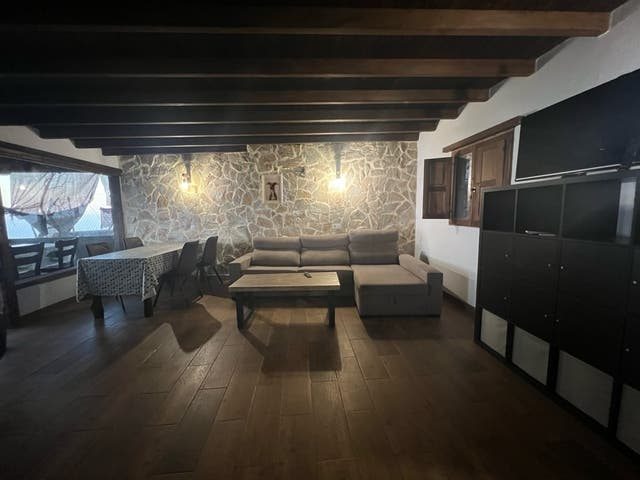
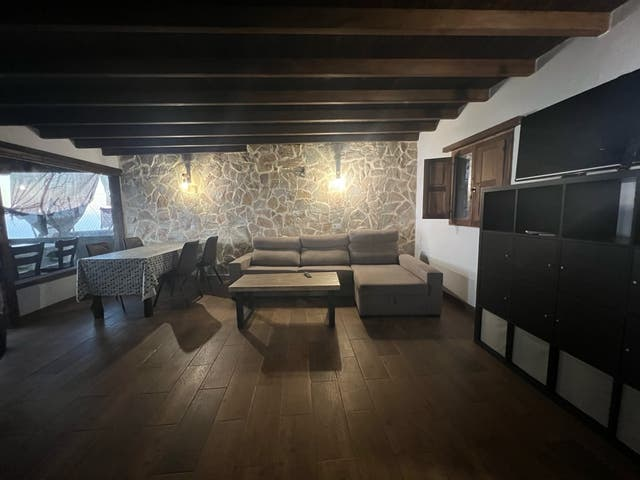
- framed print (272, 189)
